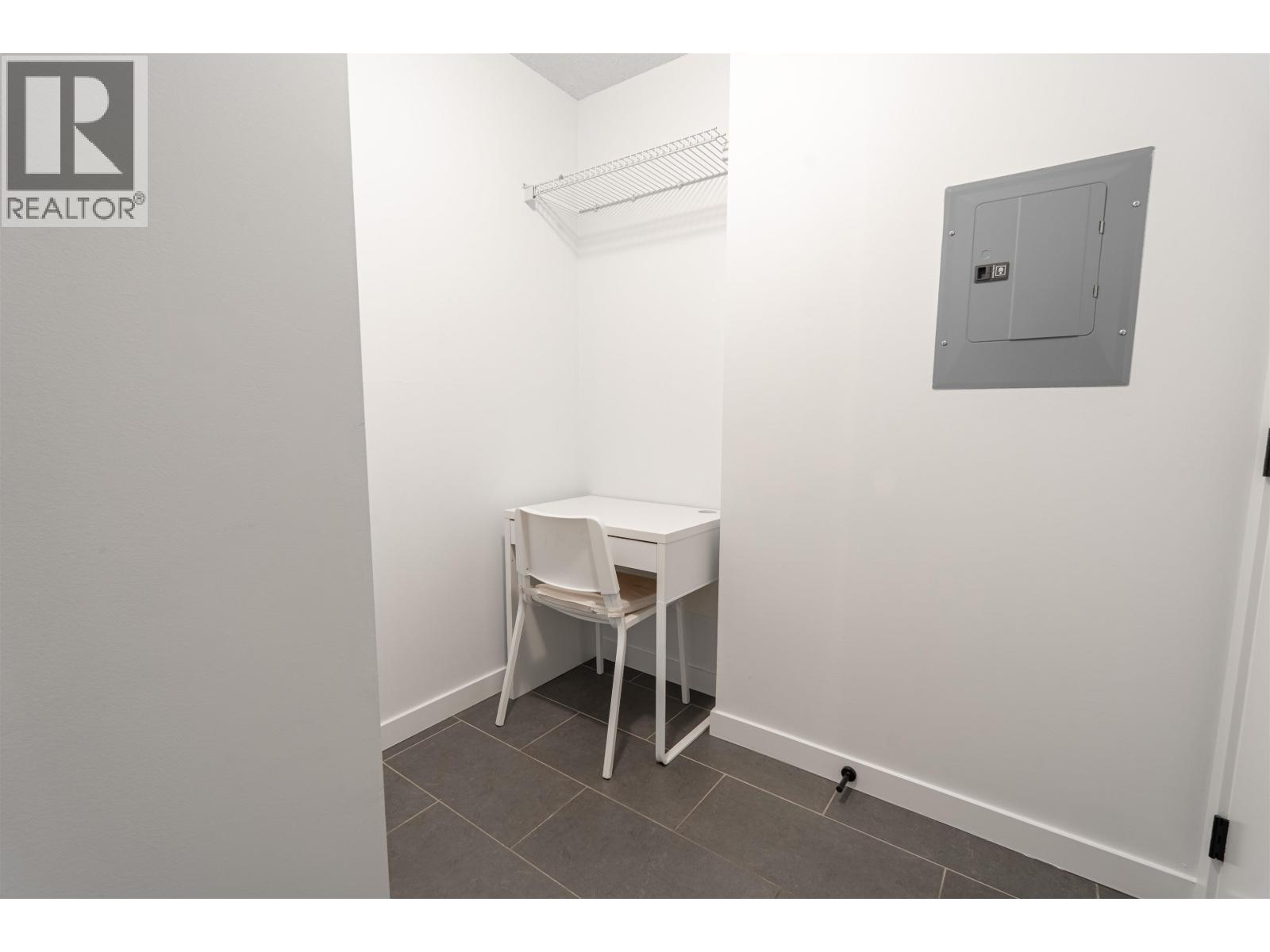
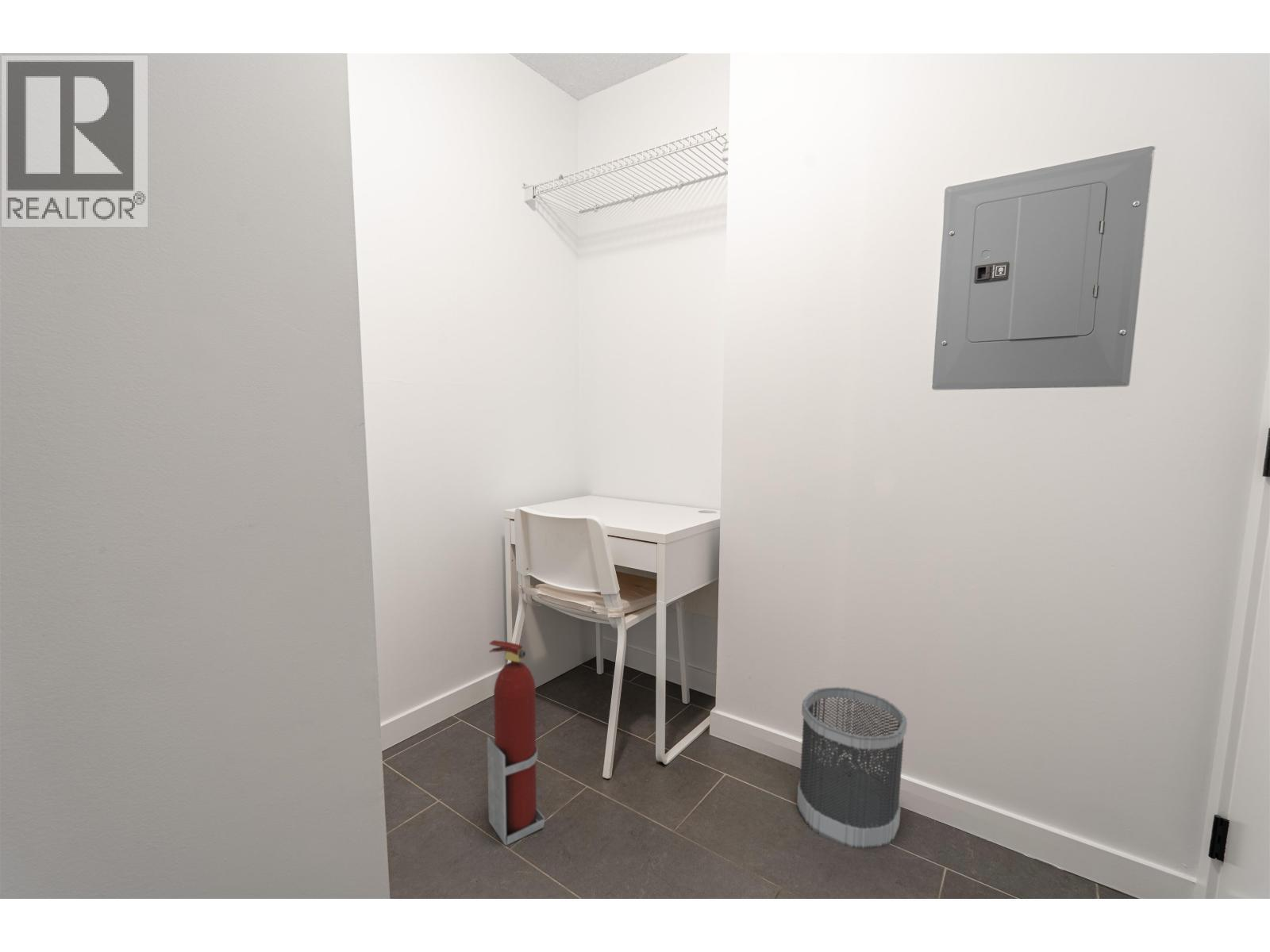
+ wastebasket (849, 762)
+ fire extinguisher (514, 735)
